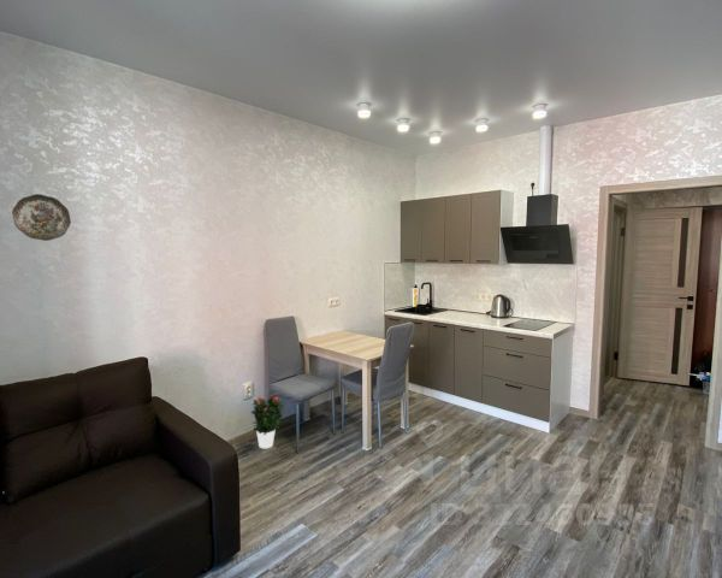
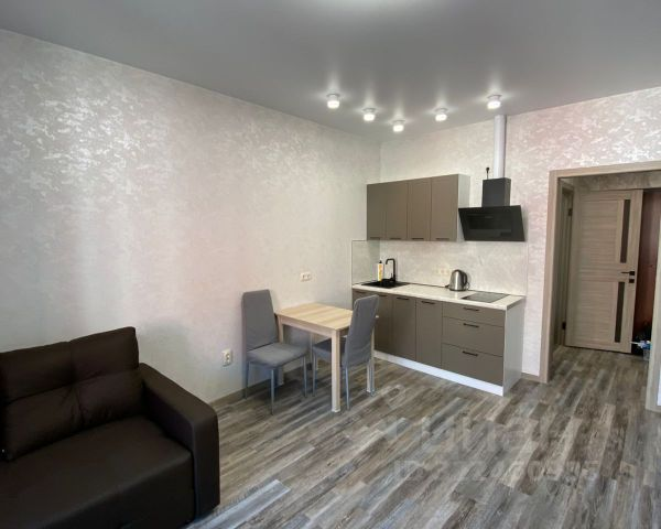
- decorative plate (42, 217)
- potted flower (266, 420)
